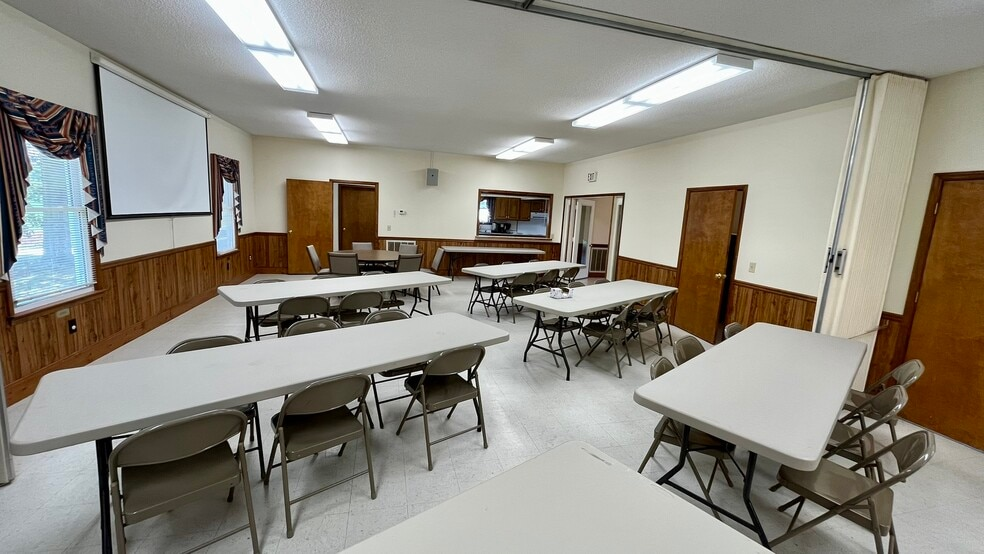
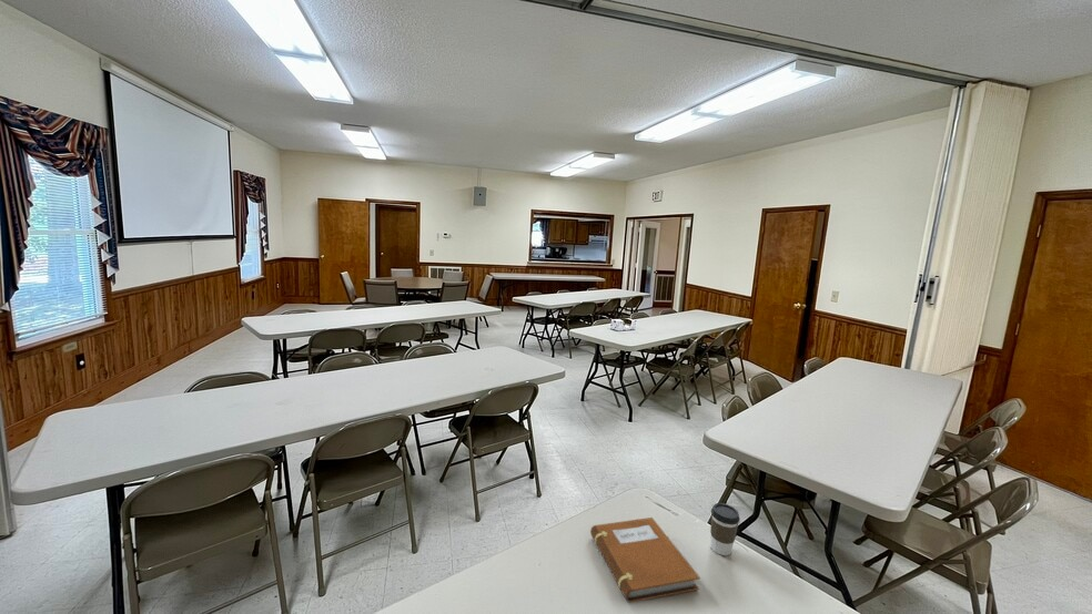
+ coffee cup (722, 529)
+ notebook (639, 553)
